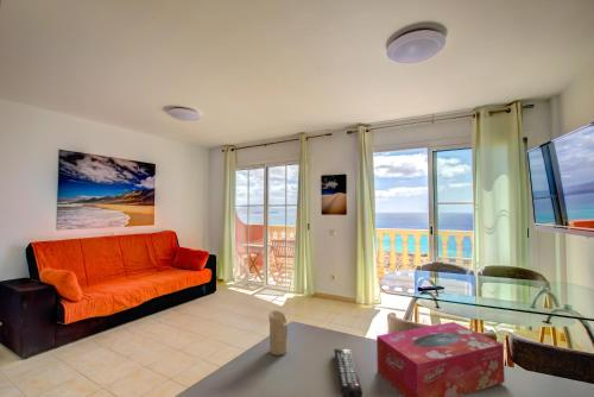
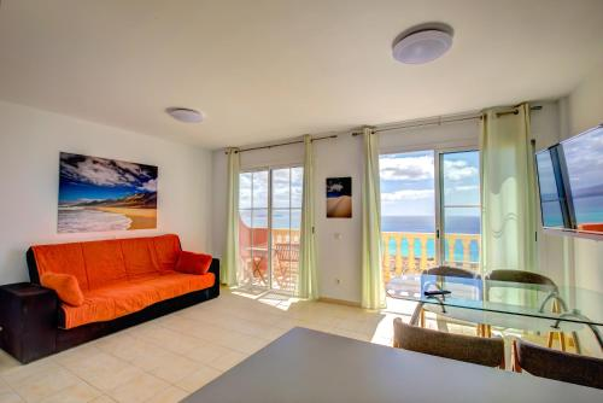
- tissue box (438, 358)
- candle (278, 332)
- remote control (346, 370)
